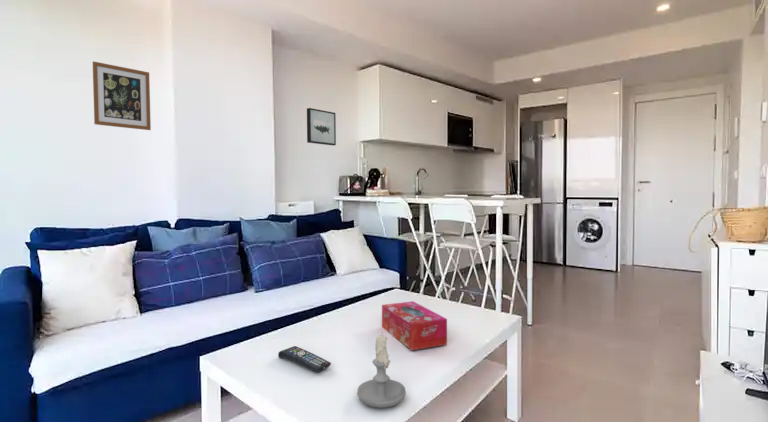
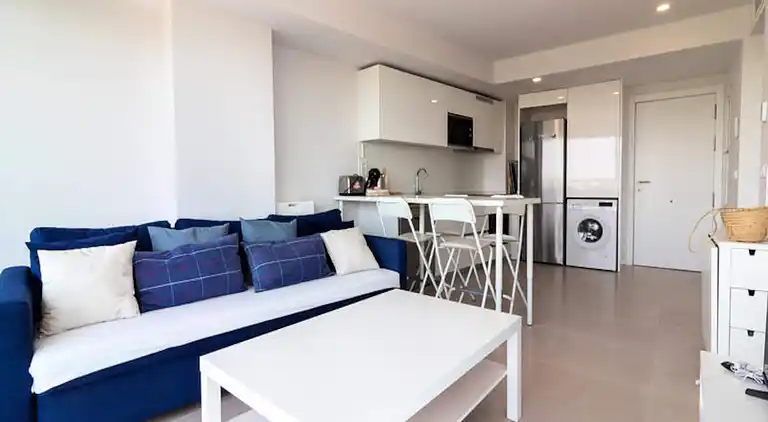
- remote control (303, 358)
- candle (381, 366)
- wall art (122, 97)
- tissue box (412, 323)
- wall art (321, 127)
